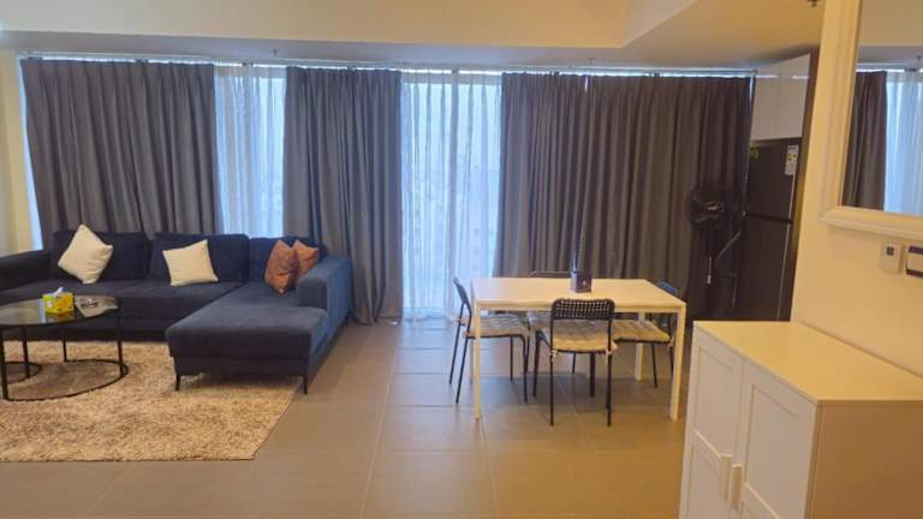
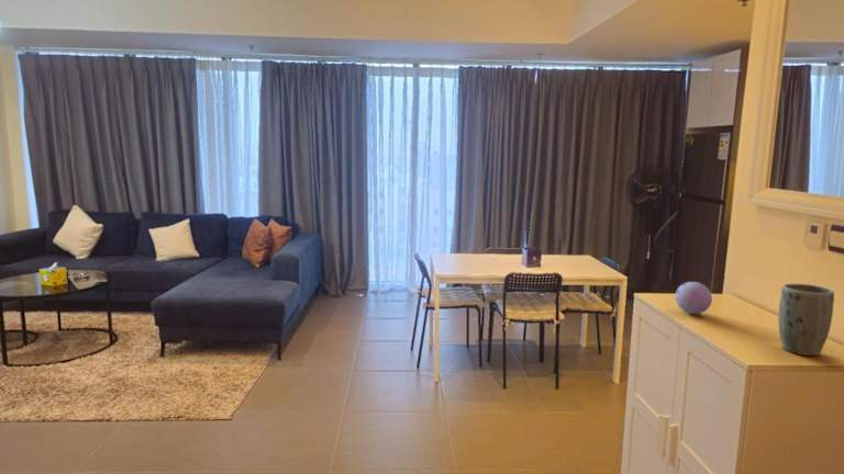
+ plant pot (803, 319)
+ decorative egg (692, 297)
